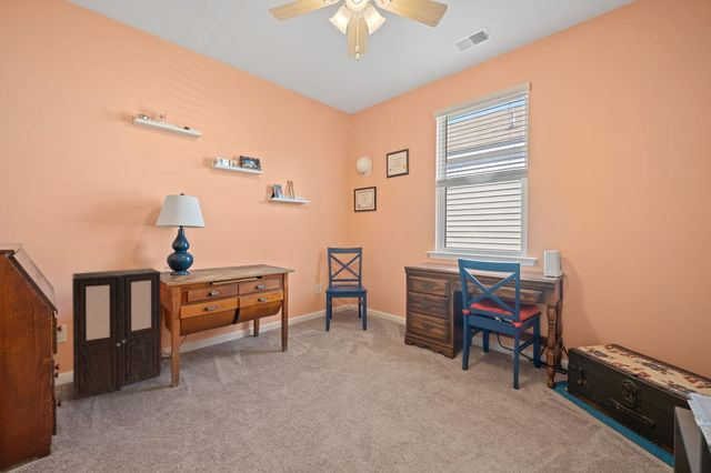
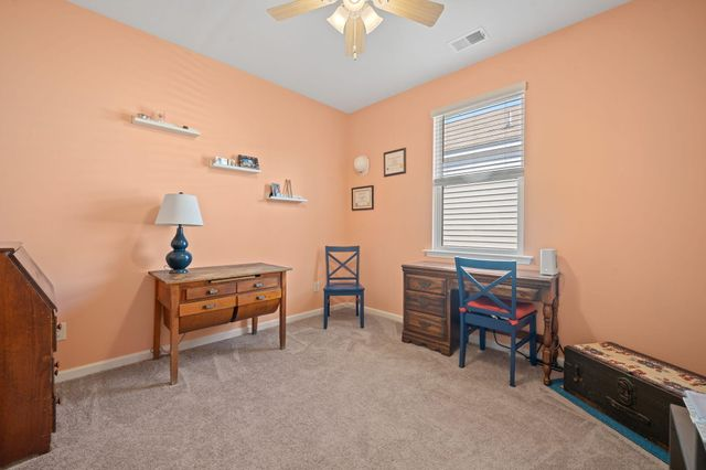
- cabinet (118, 326)
